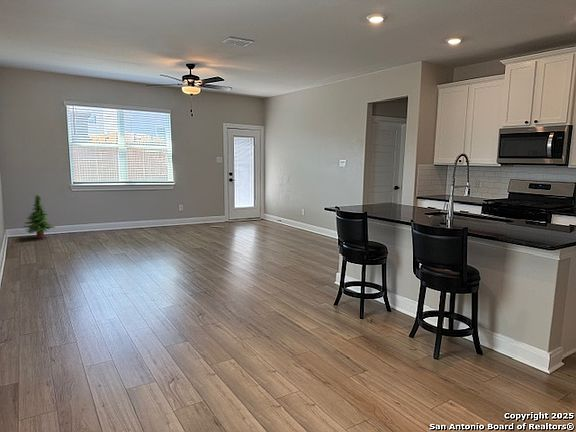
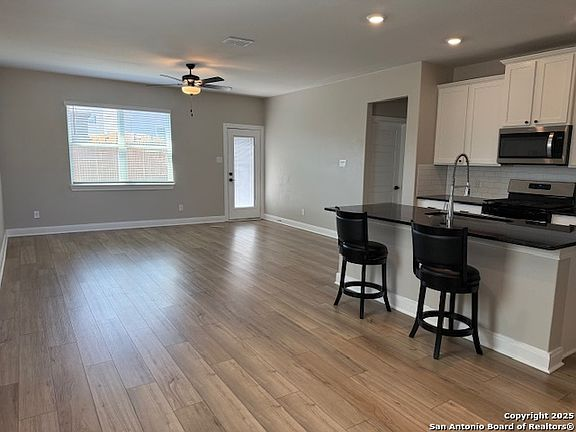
- tree (38, 216)
